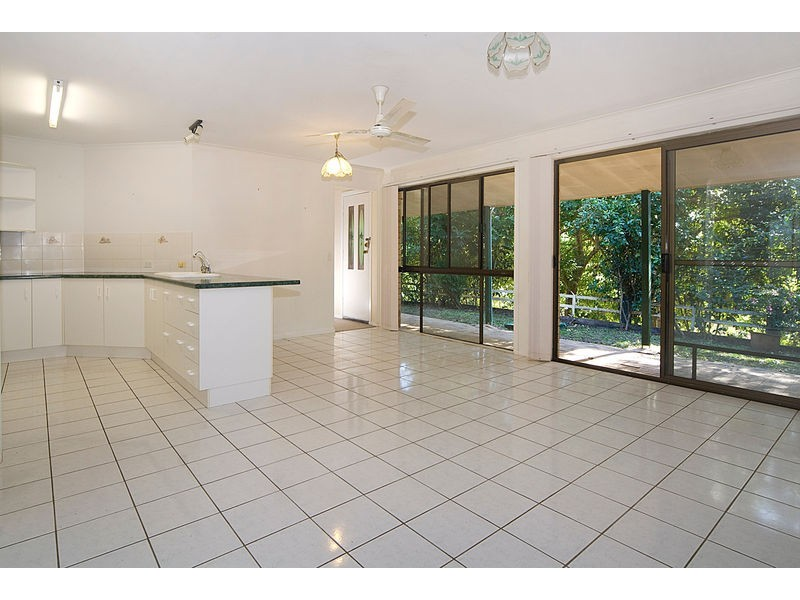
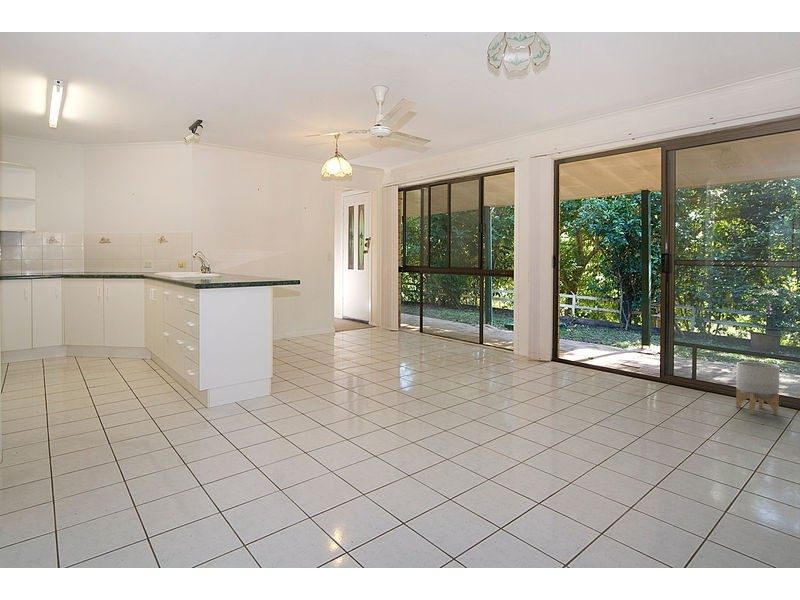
+ planter (757, 387)
